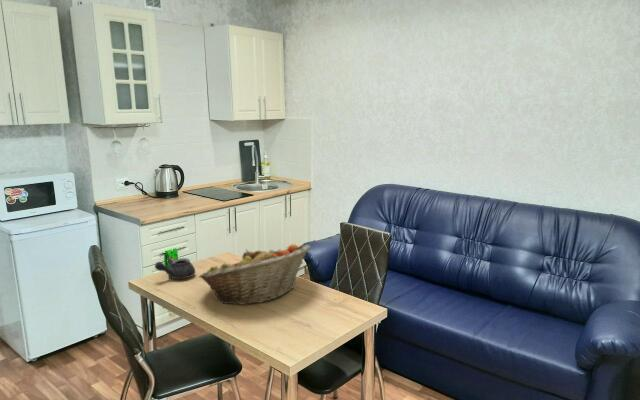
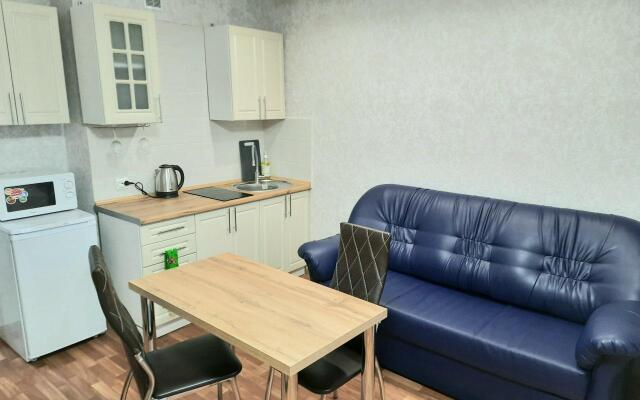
- teapot (173, 267)
- fruit basket (257, 269)
